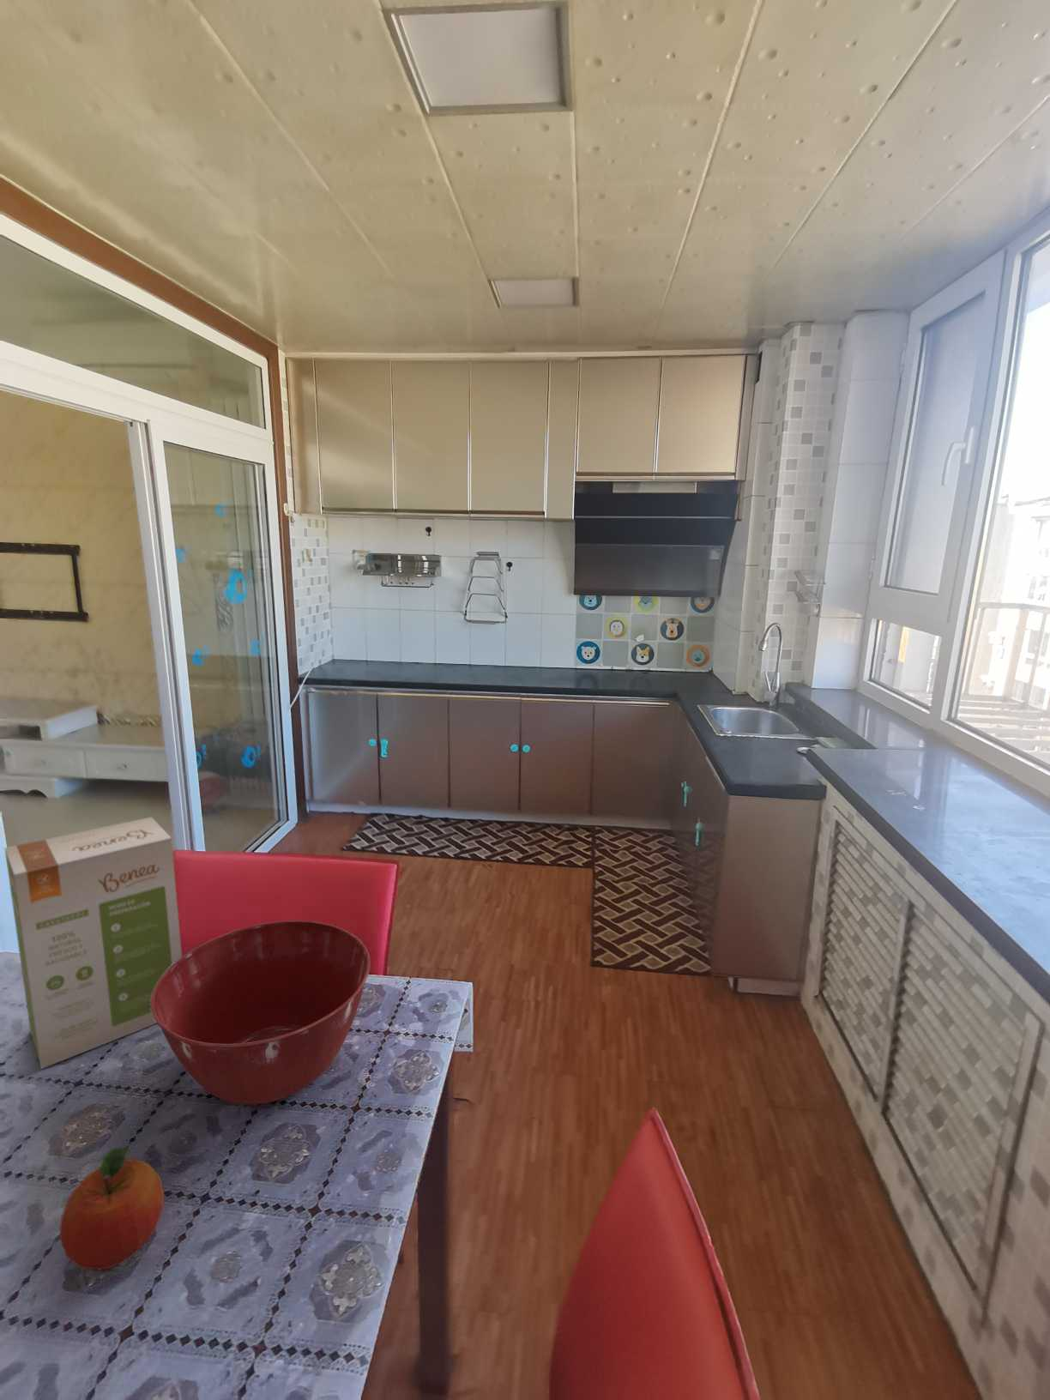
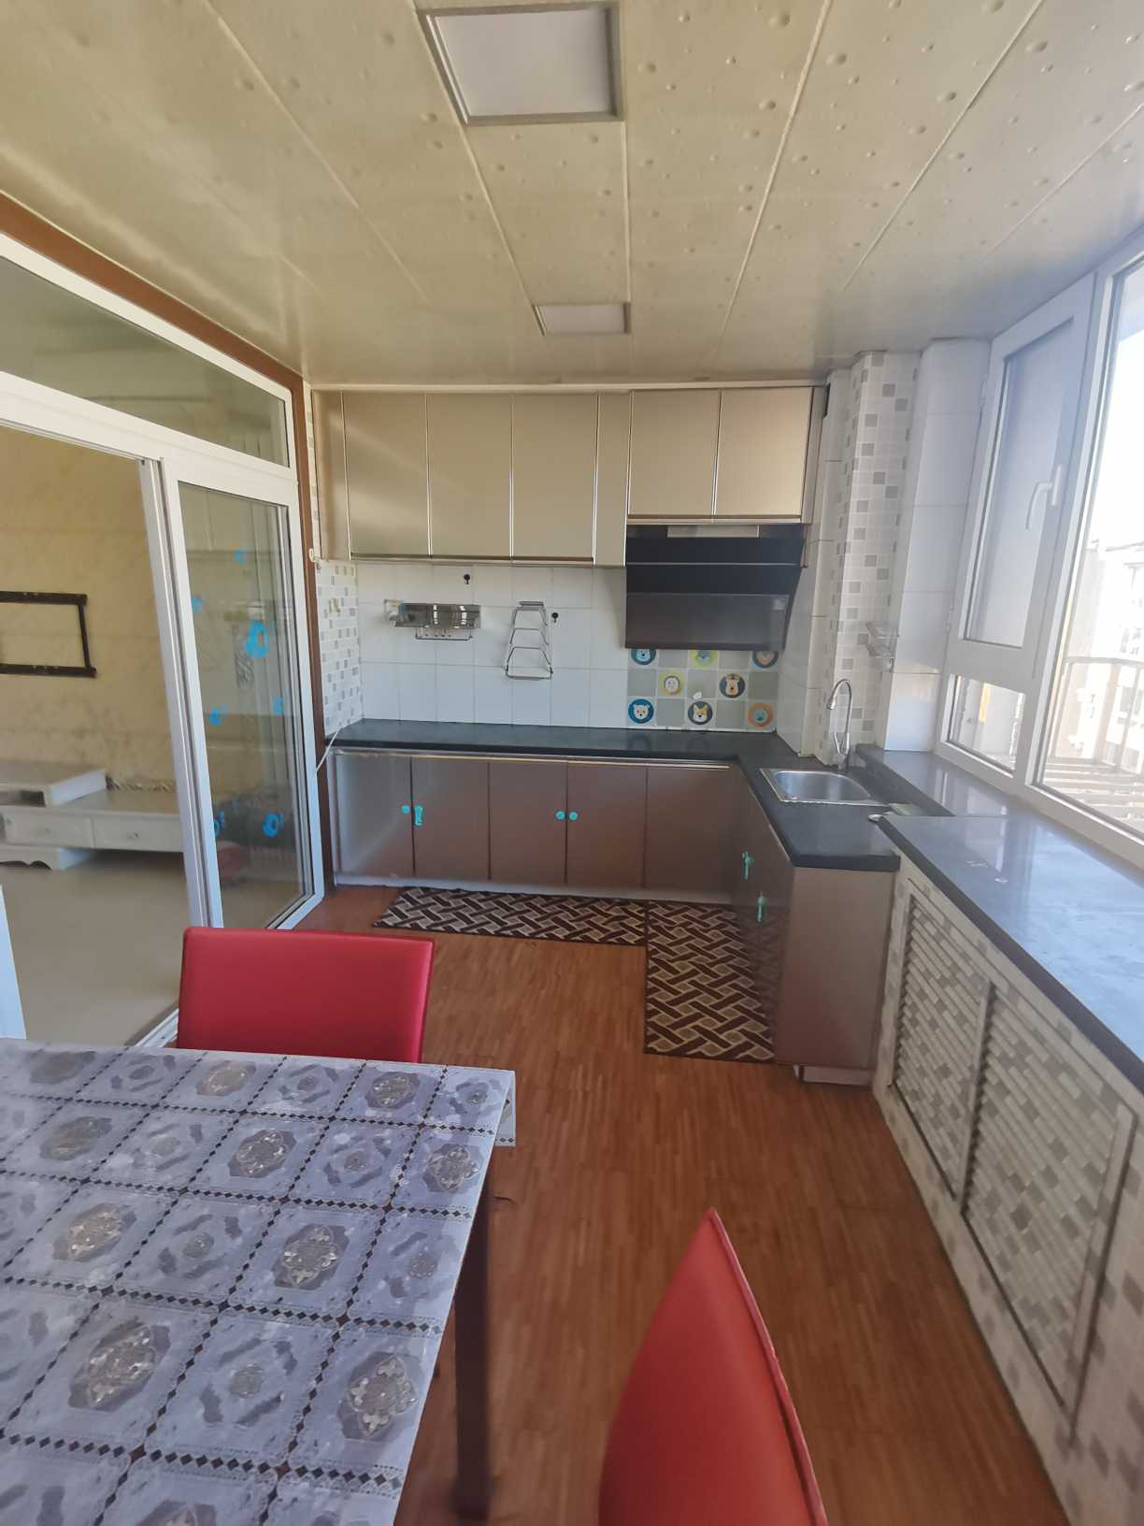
- fruit (111, 1206)
- food box (100, 934)
- mixing bowl (268, 1021)
